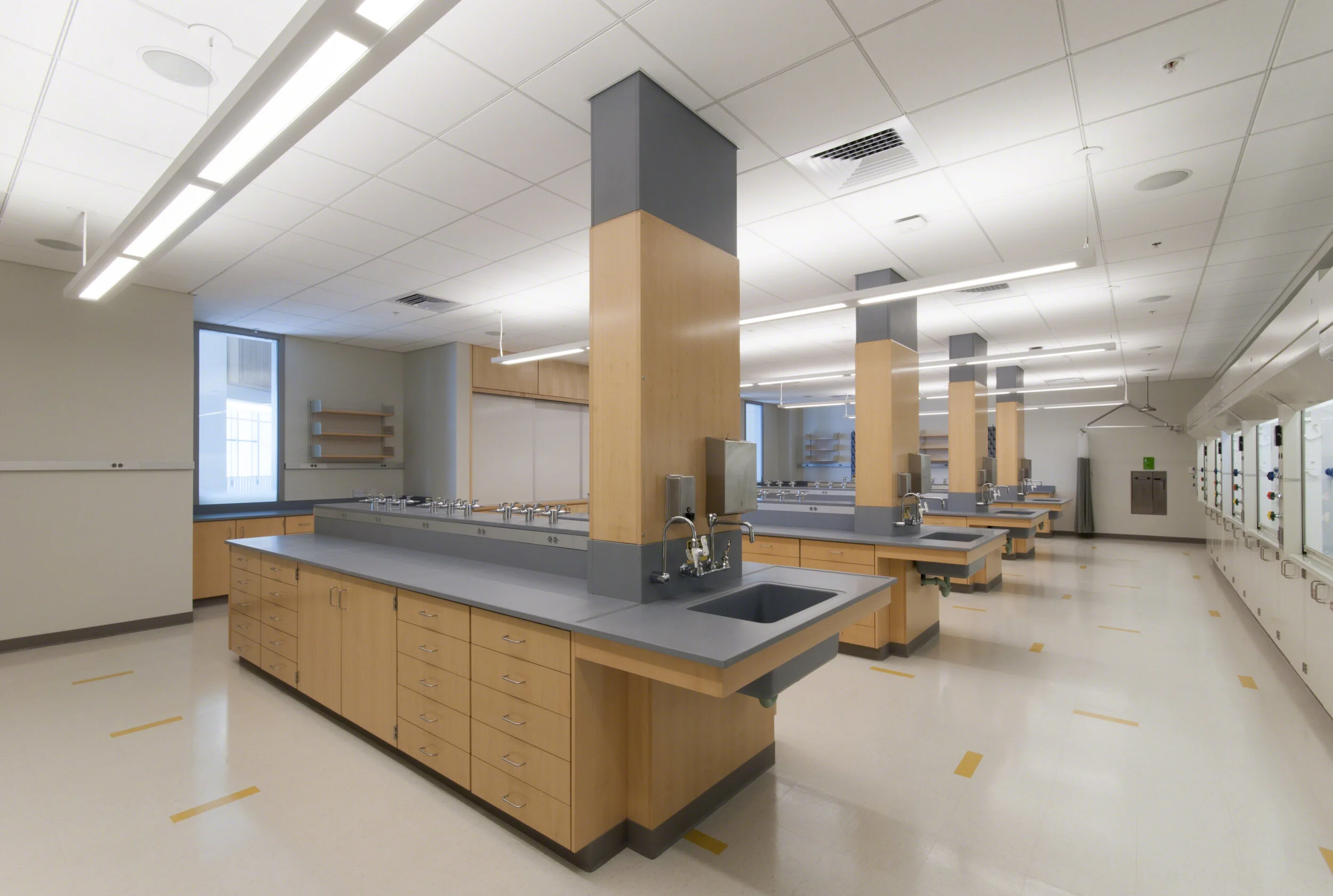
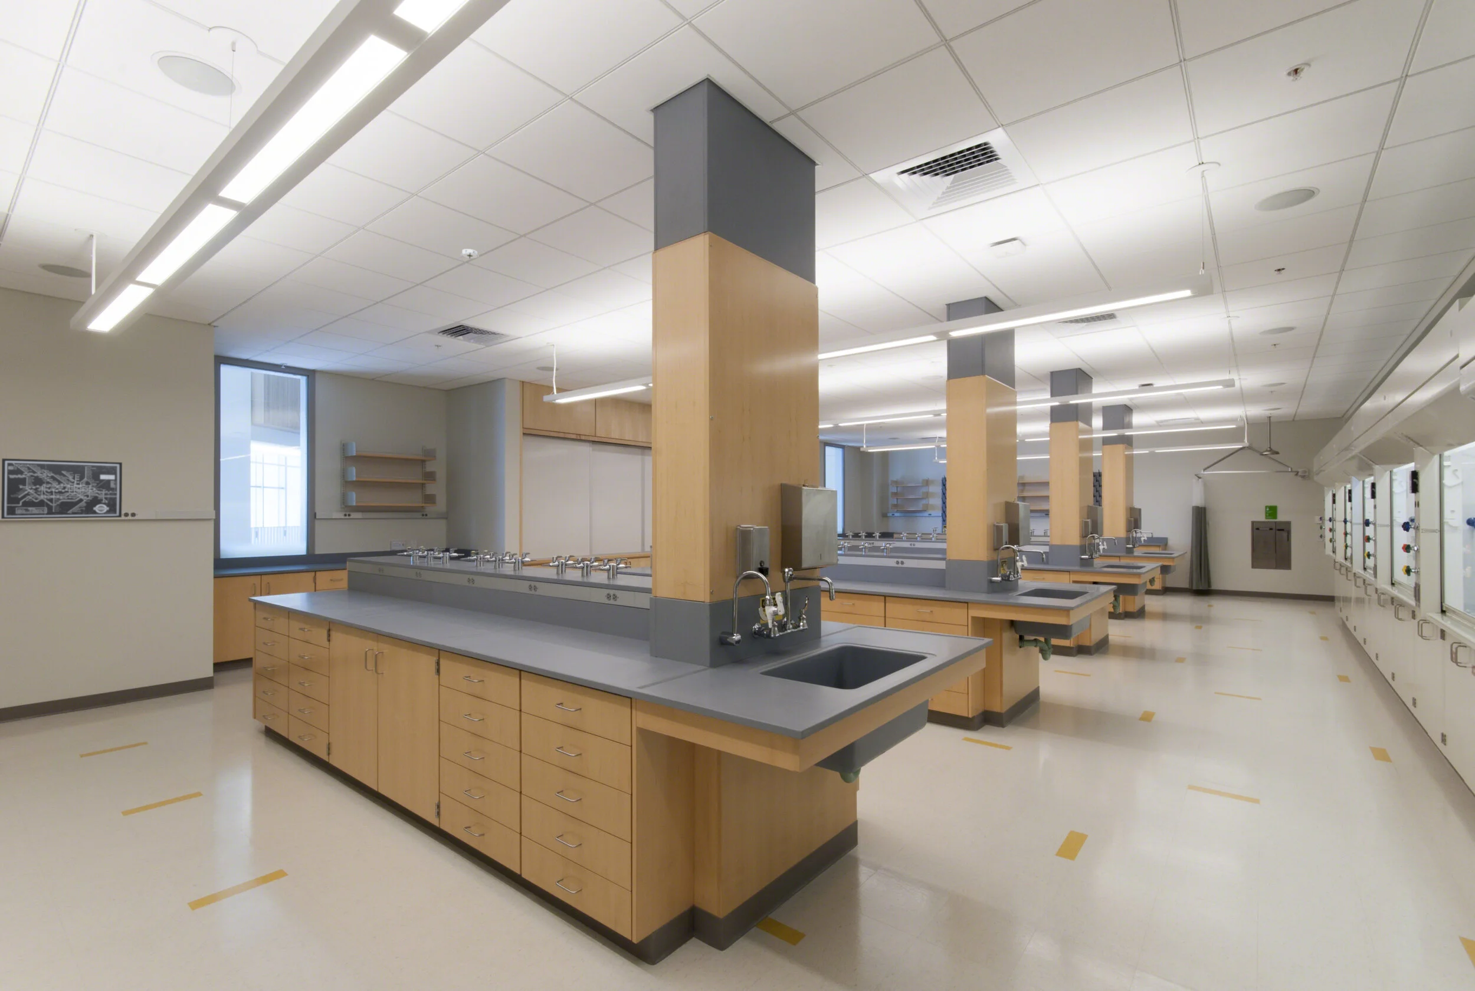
+ wall art (64, 489)
+ smoke detector (469, 253)
